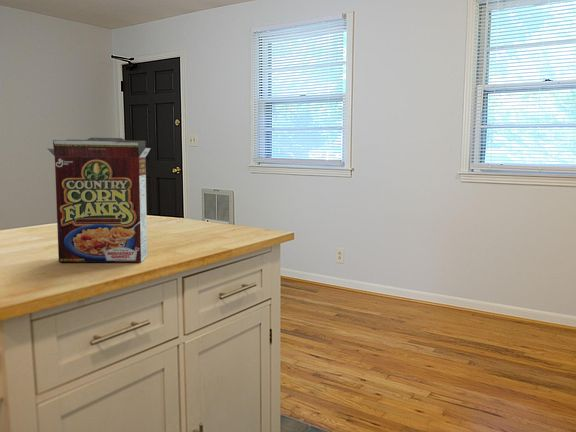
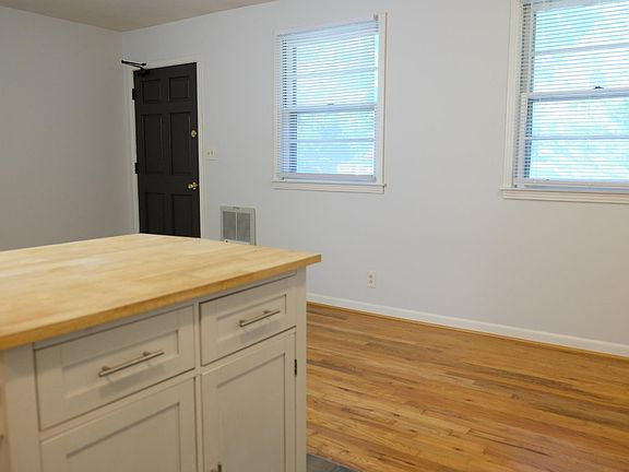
- cereal box (101, 198)
